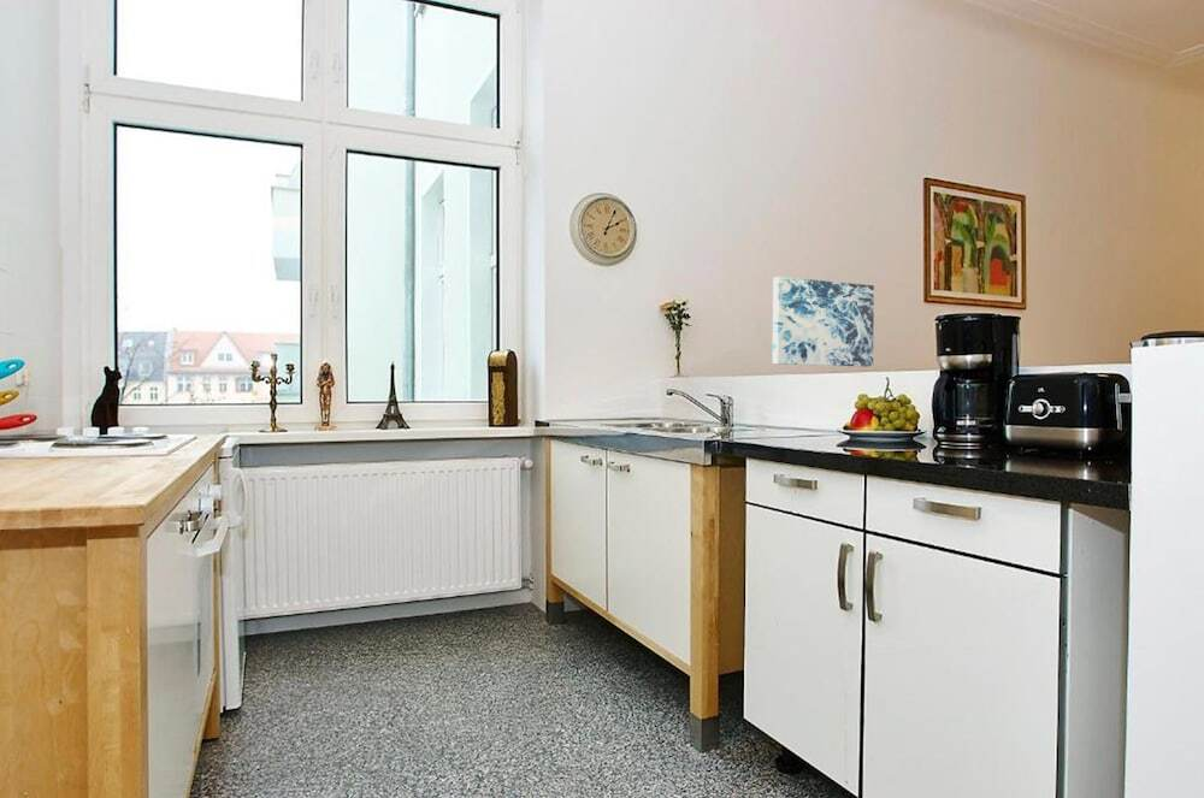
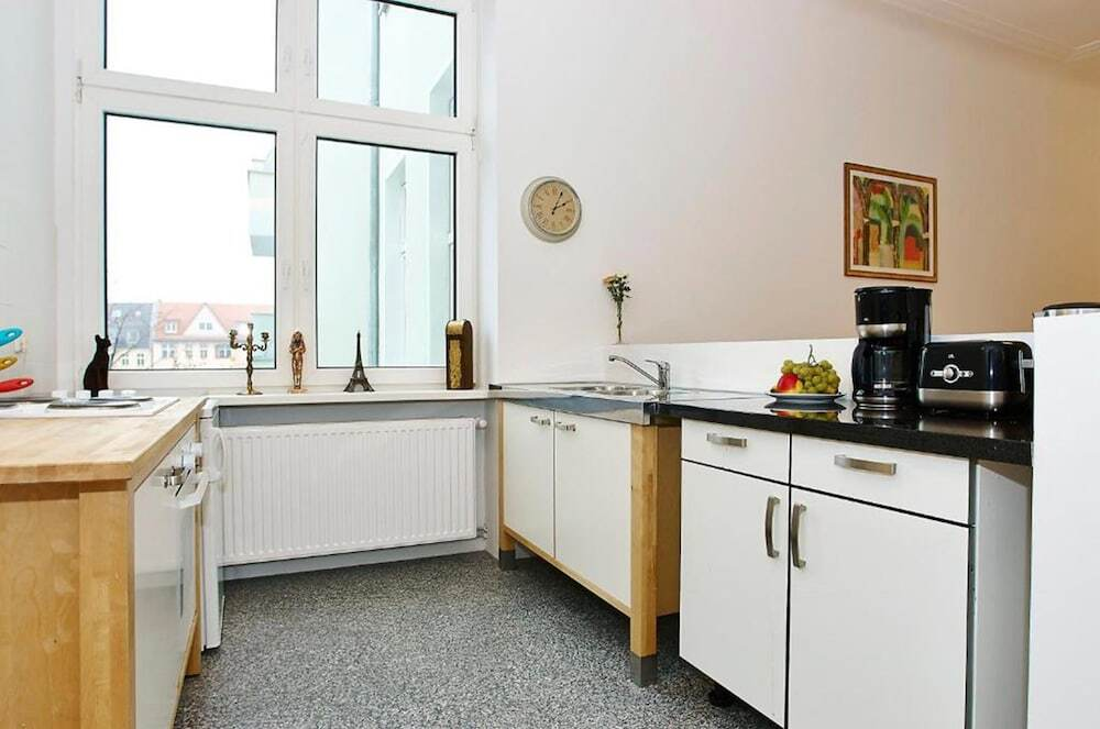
- wall art (824, 323)
